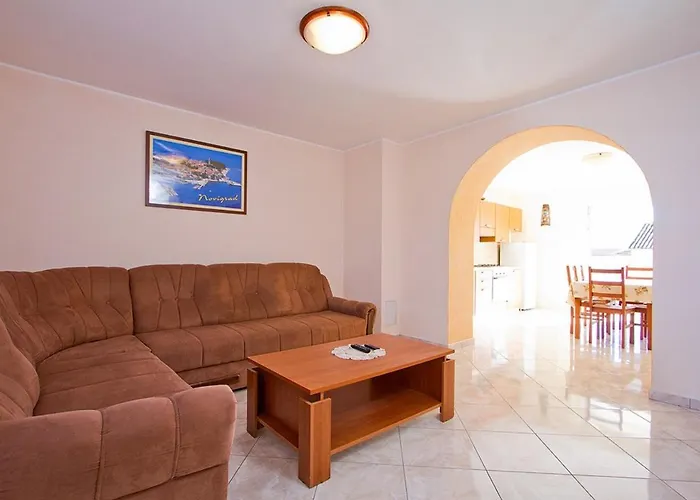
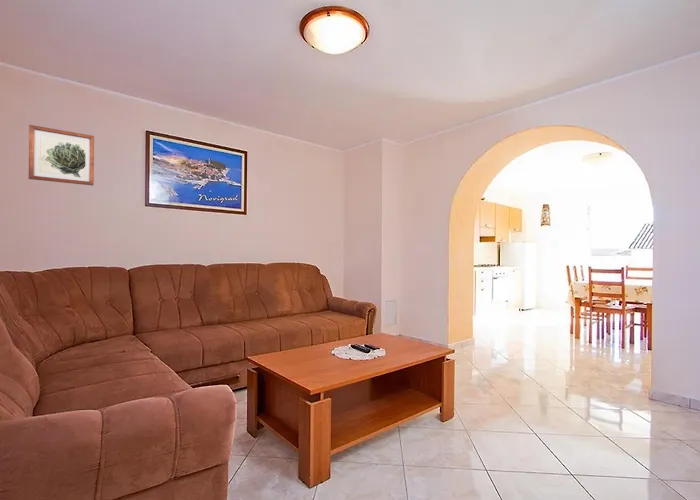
+ wall art (62, 156)
